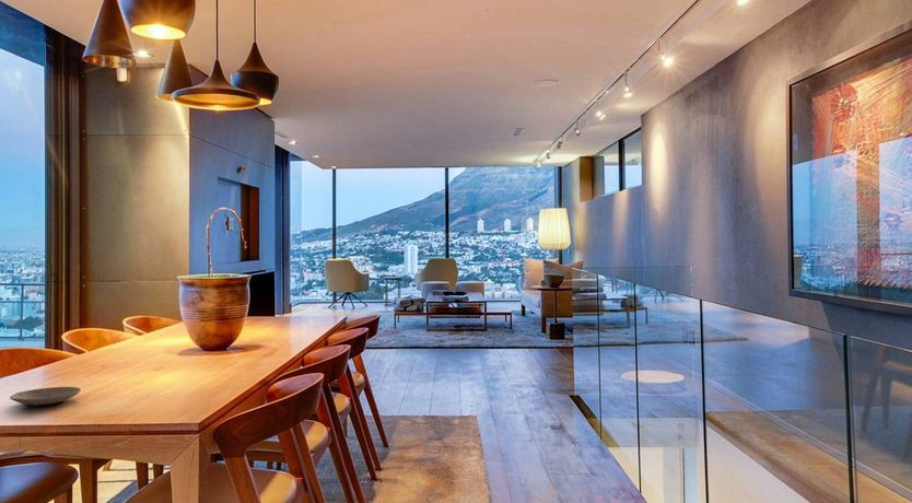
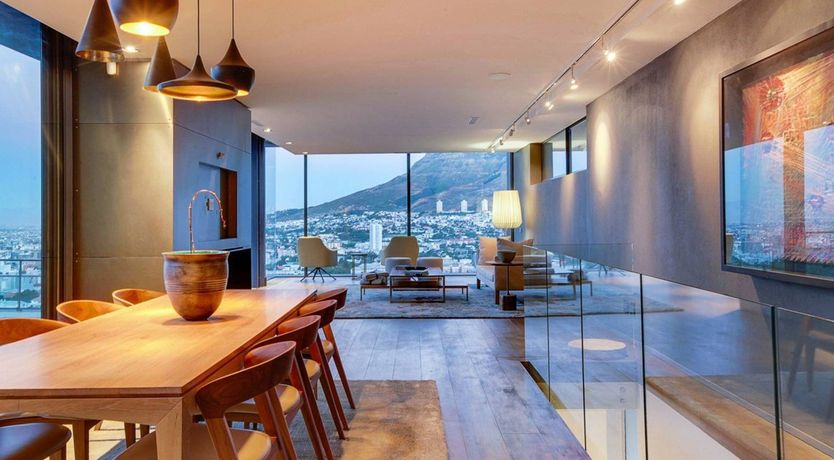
- plate (46, 397)
